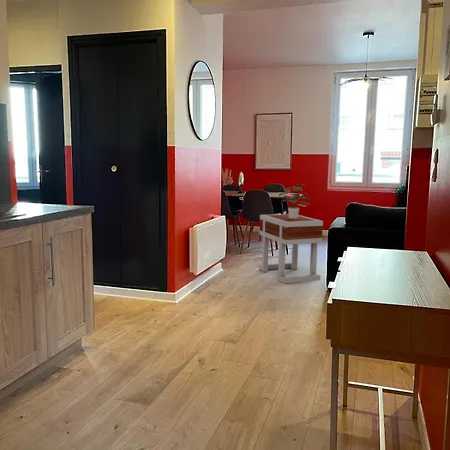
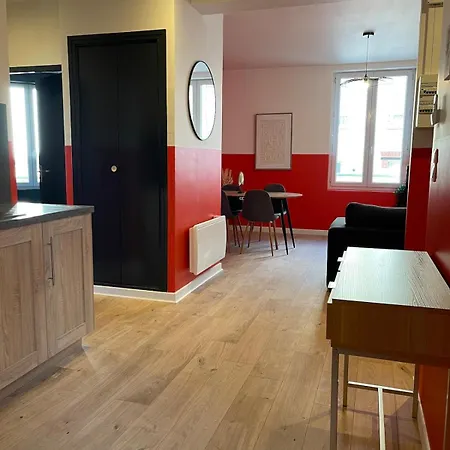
- side table (292, 246)
- potted plant (294, 201)
